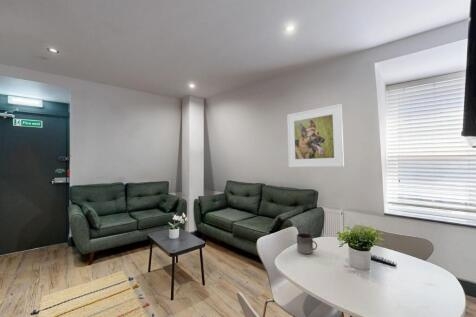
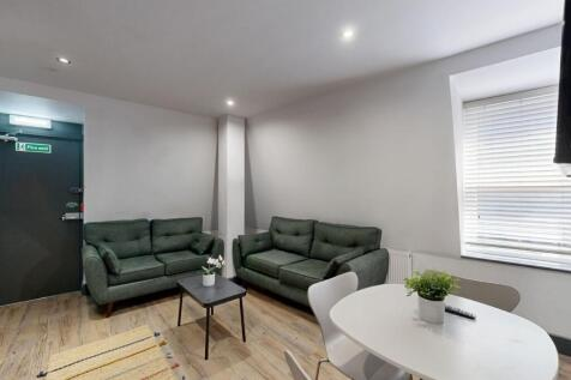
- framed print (312, 138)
- mug (307, 243)
